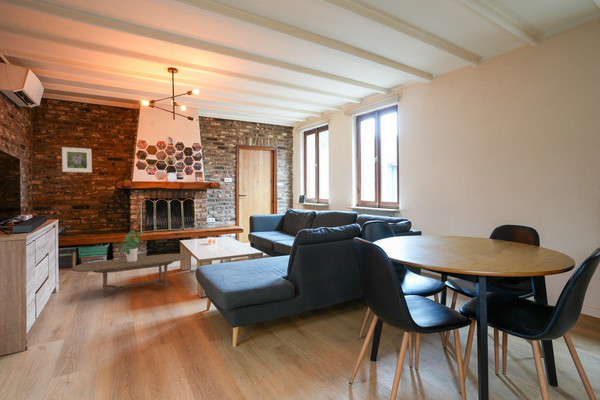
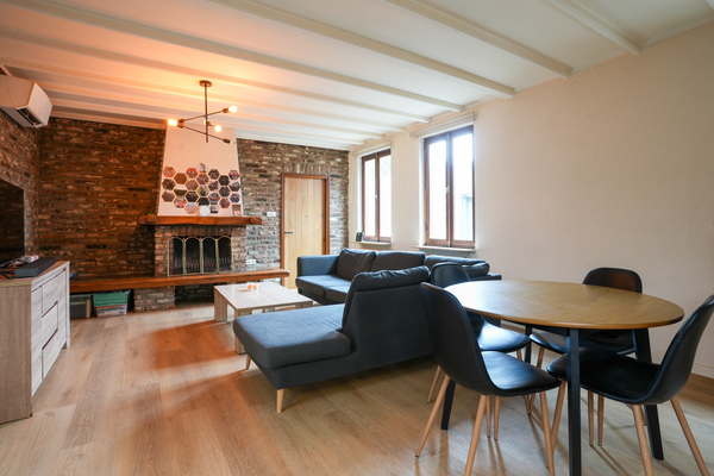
- potted plant (132, 245)
- coffee table (135, 269)
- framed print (77, 160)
